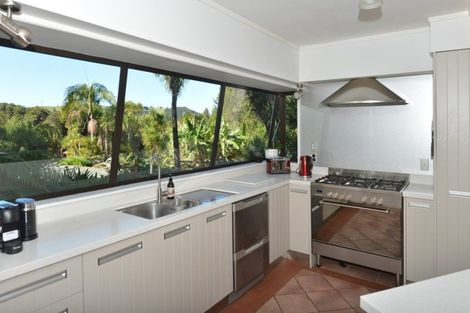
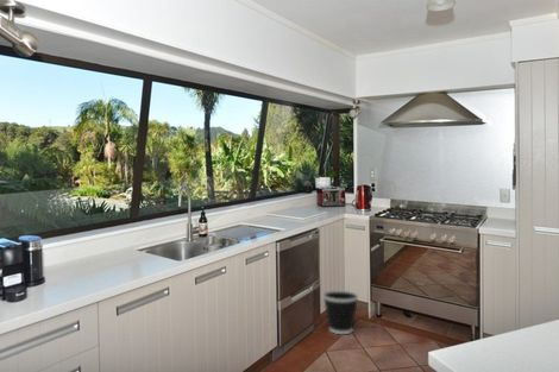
+ wastebasket (340, 311)
